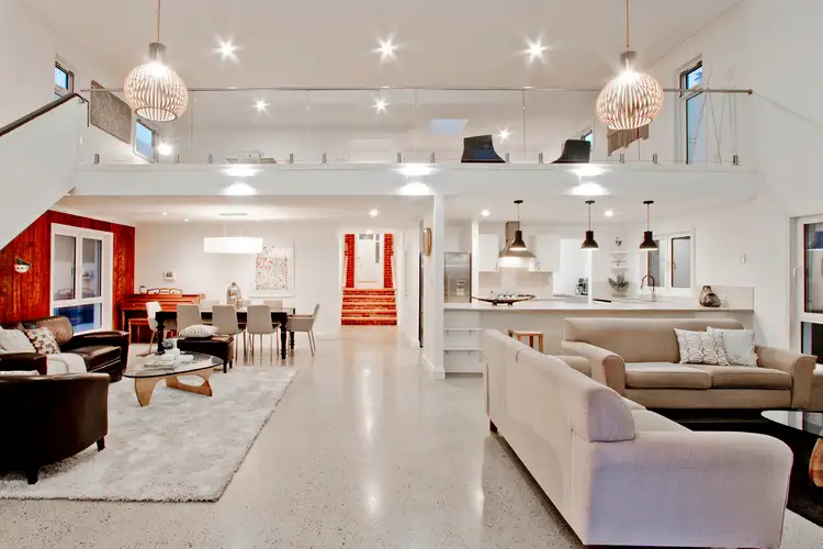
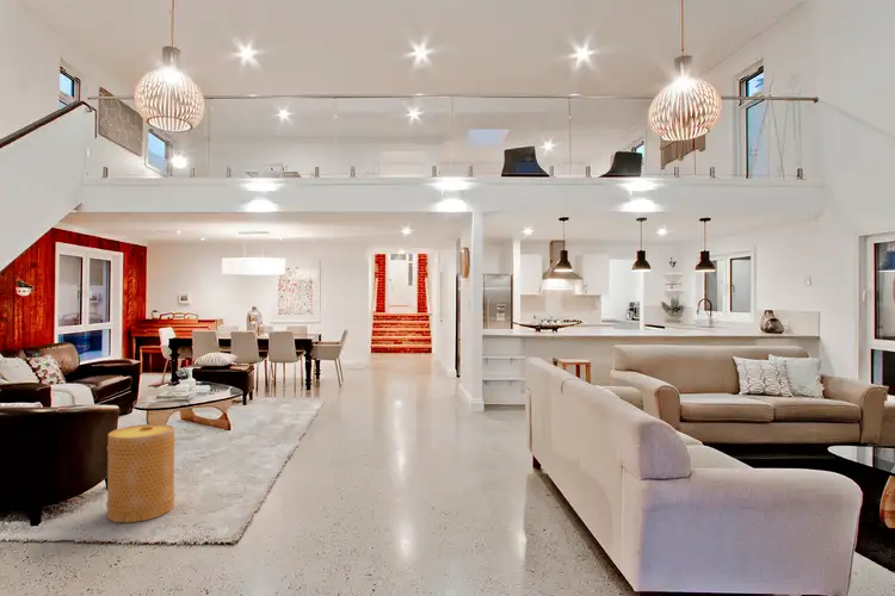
+ basket (141, 470)
